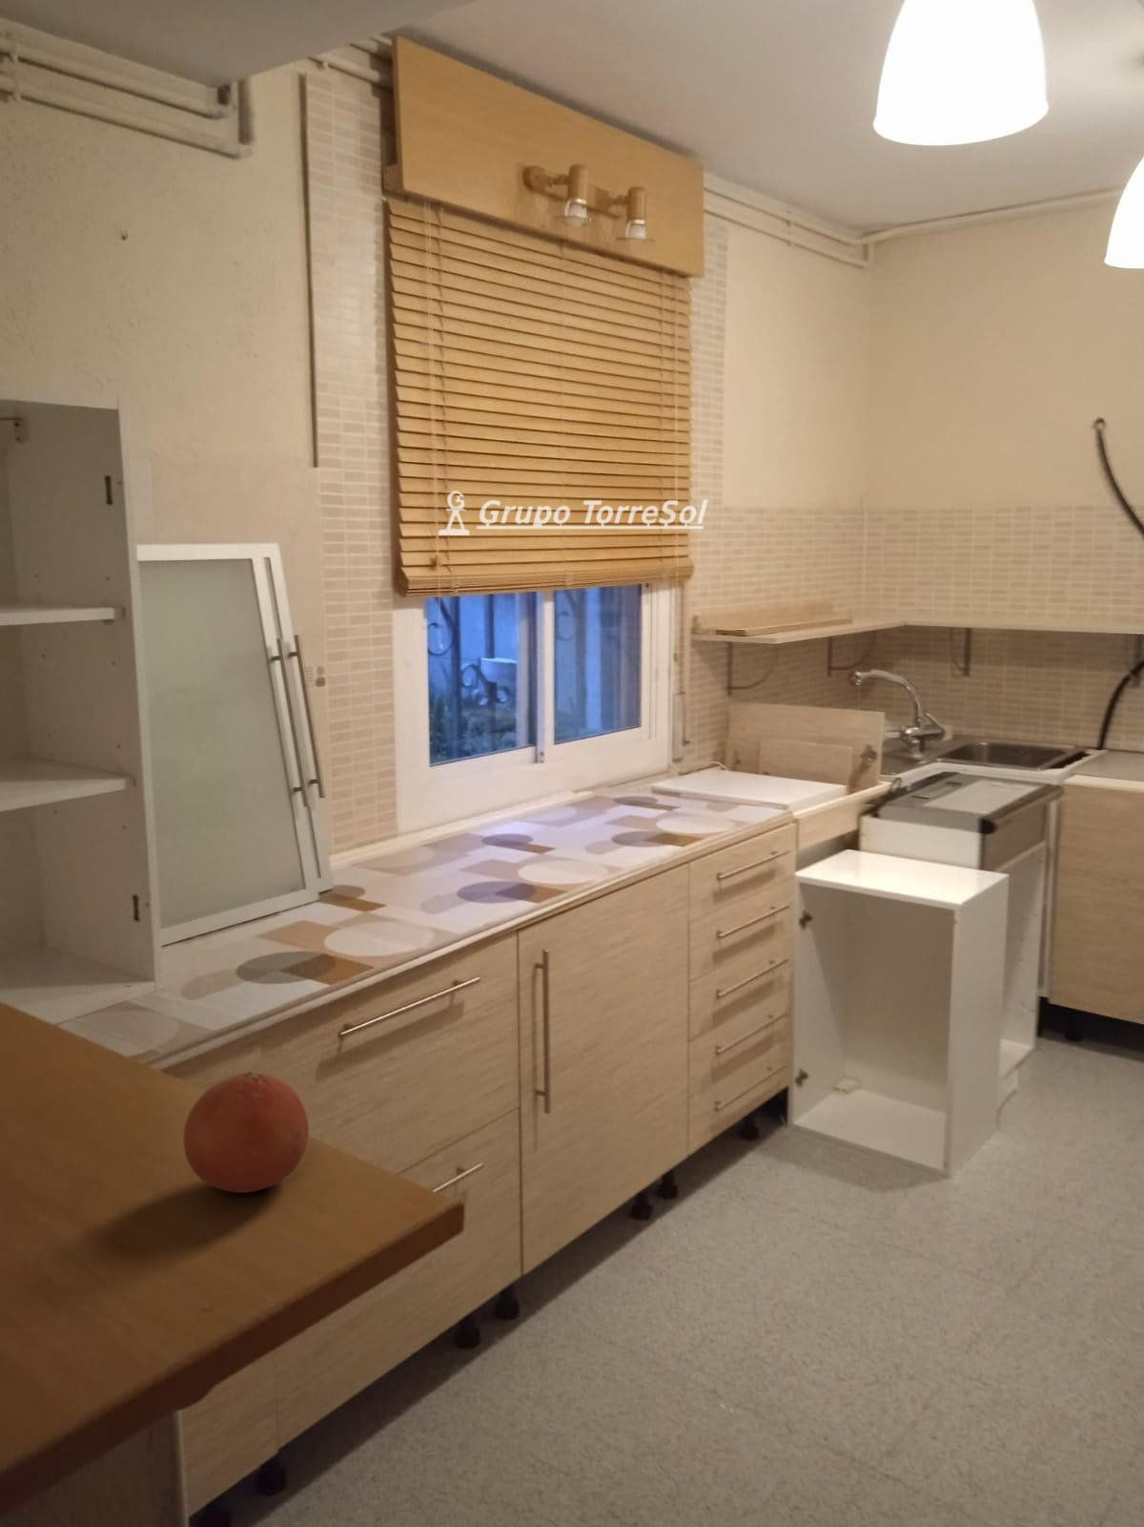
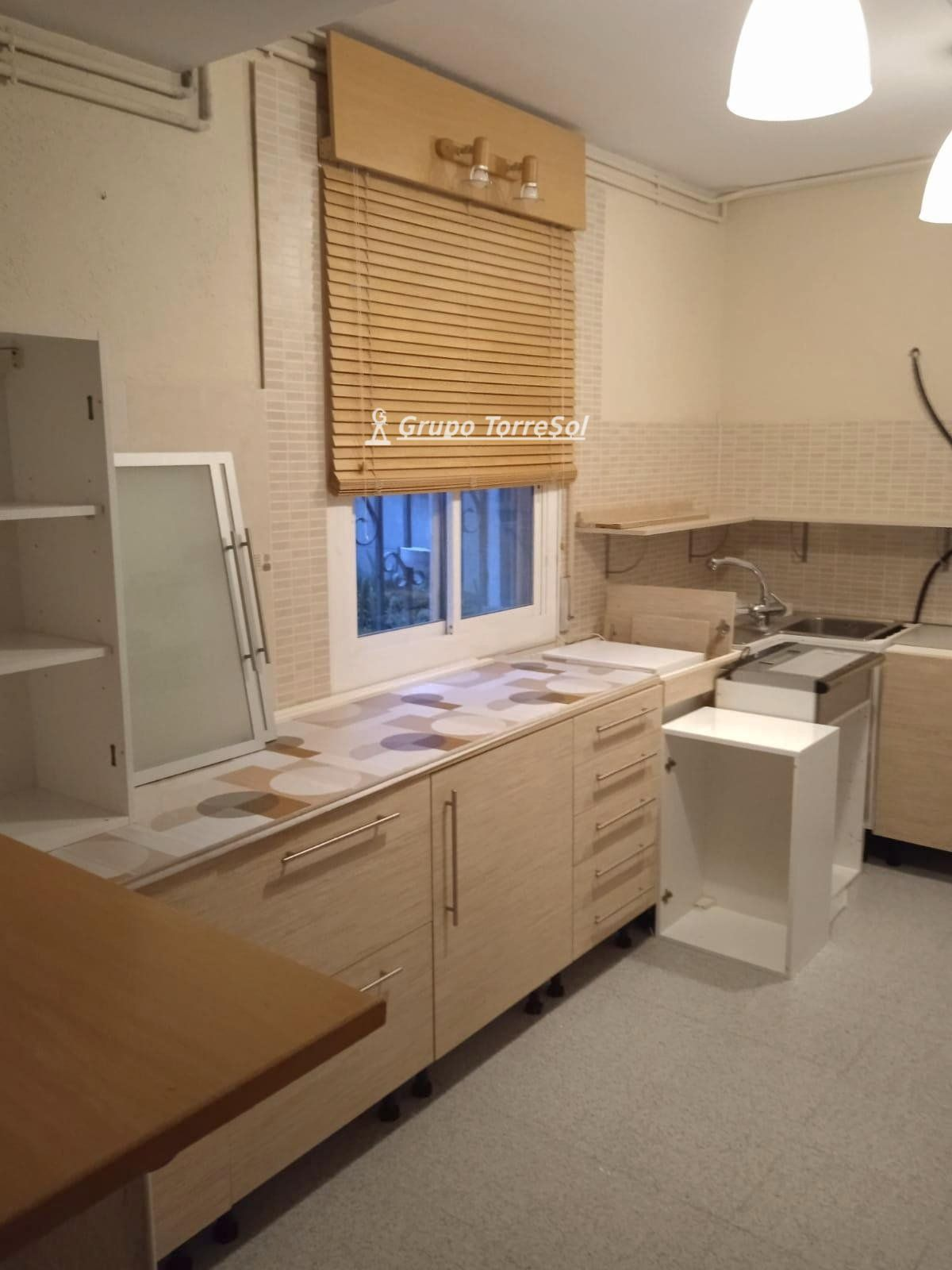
- fruit (246, 1129)
